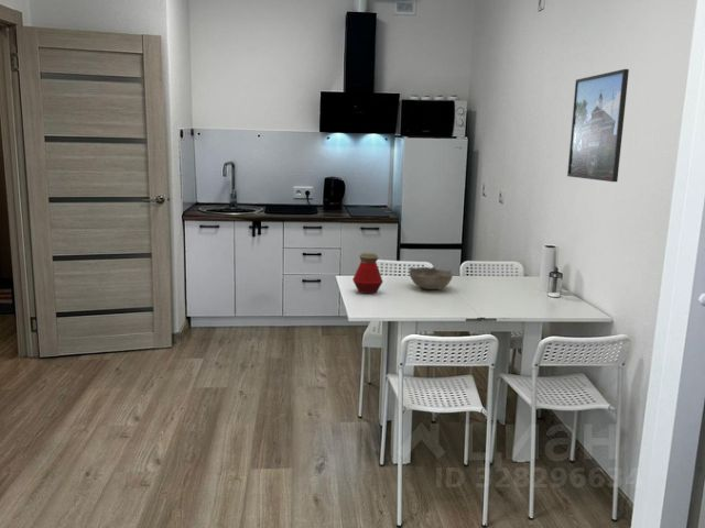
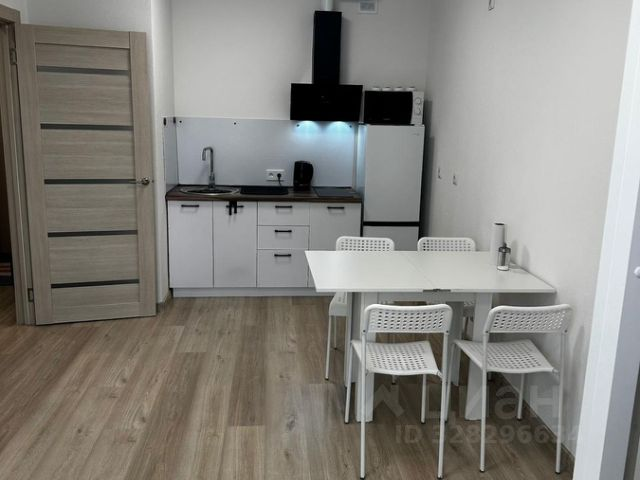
- bottle (368, 272)
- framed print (595, 128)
- bowl (430, 278)
